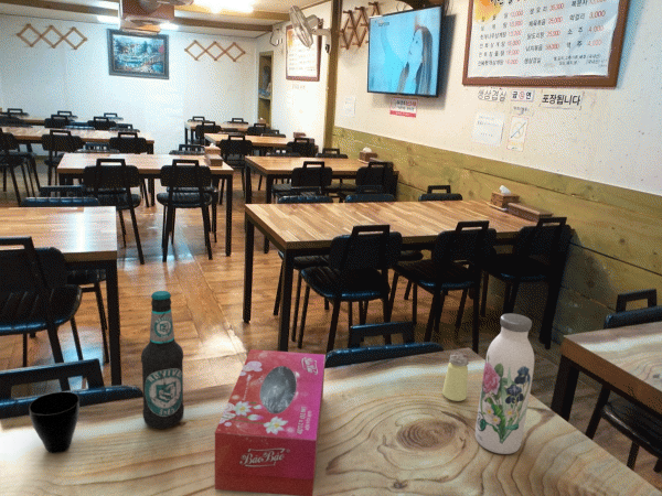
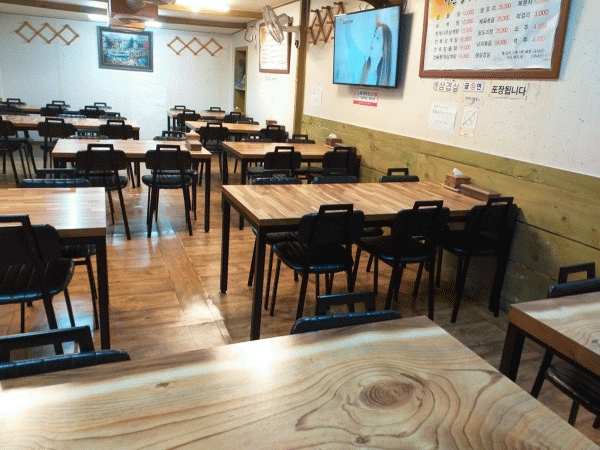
- bottle (162, 358)
- water bottle (506, 381)
- saltshaker (457, 375)
- cup (56, 420)
- tissue box (277, 412)
